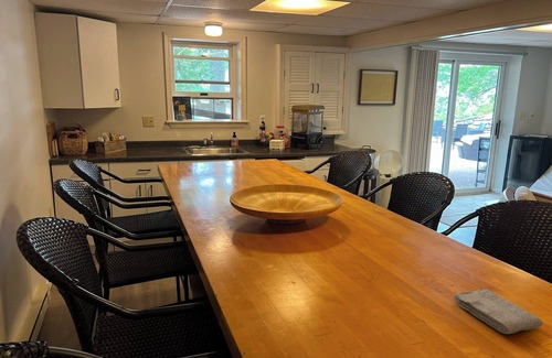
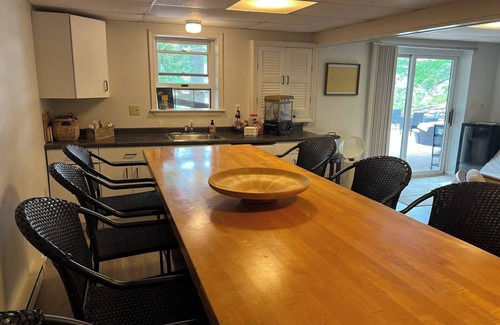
- washcloth (495, 308)
